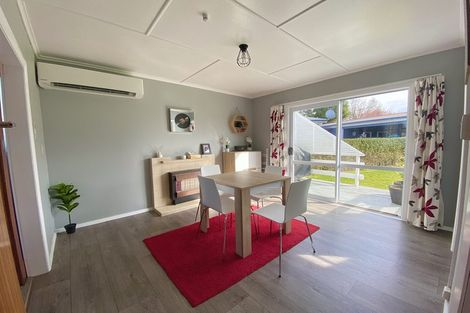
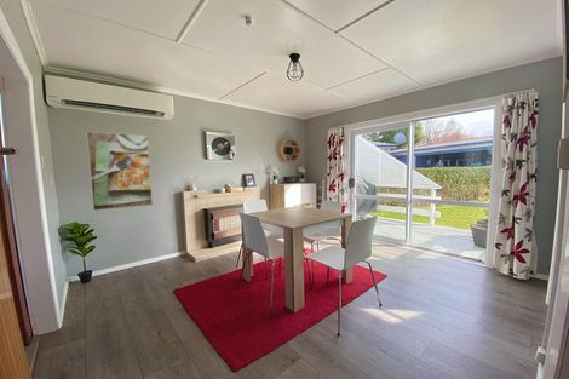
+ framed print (121, 171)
